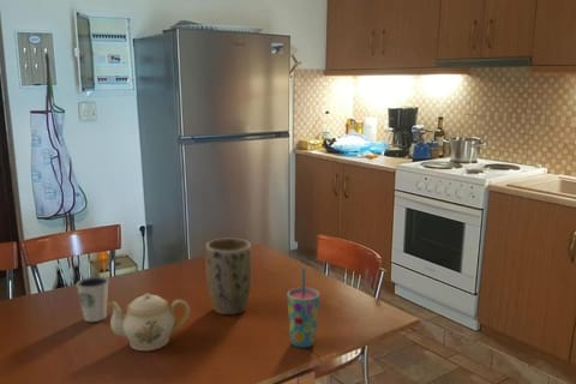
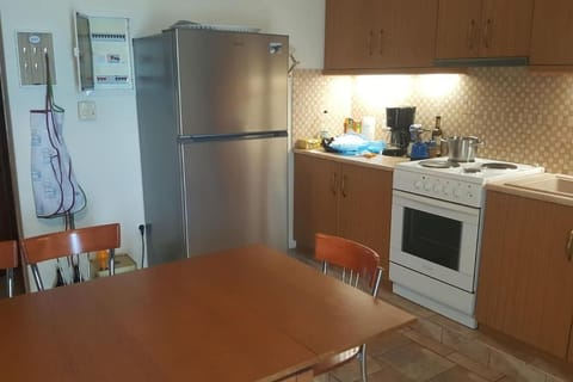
- dixie cup (94, 300)
- cup (302, 306)
- teapot (150, 318)
- plant pot (228, 276)
